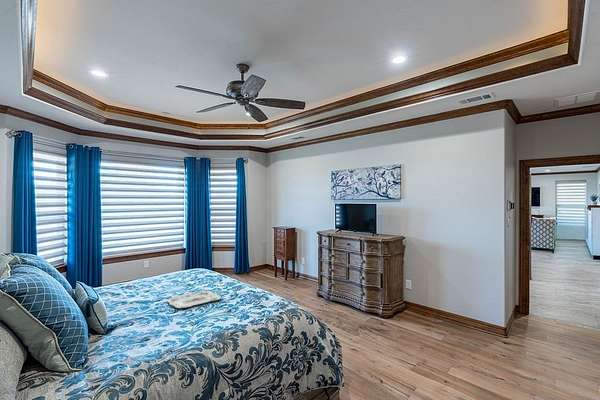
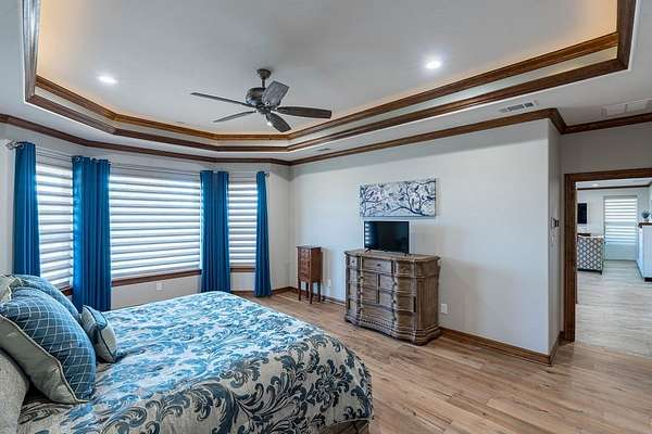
- serving tray (194, 299)
